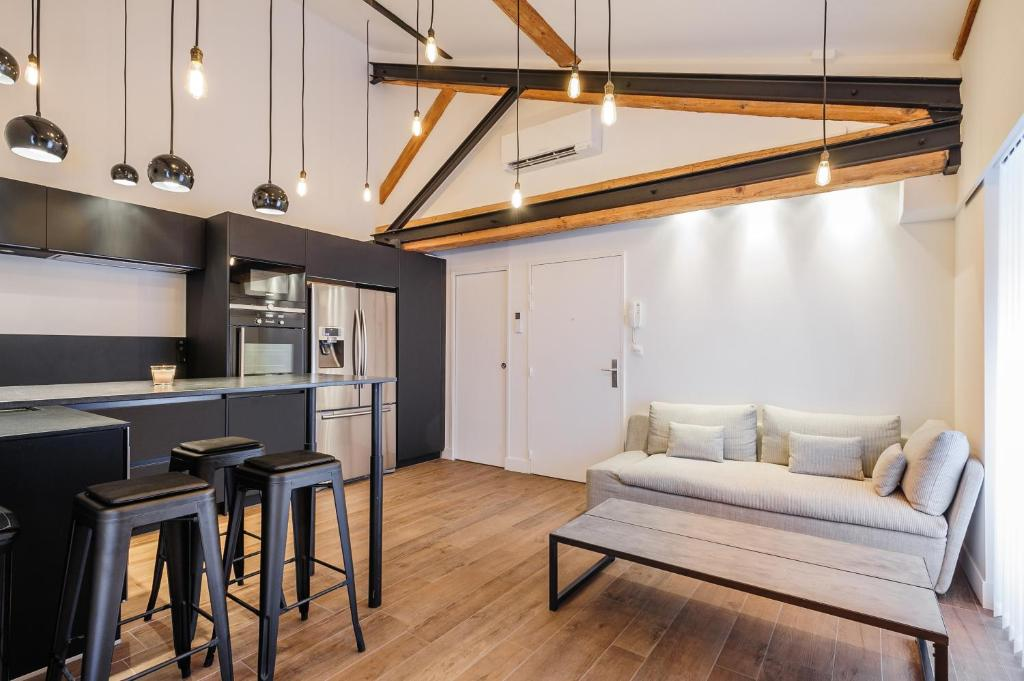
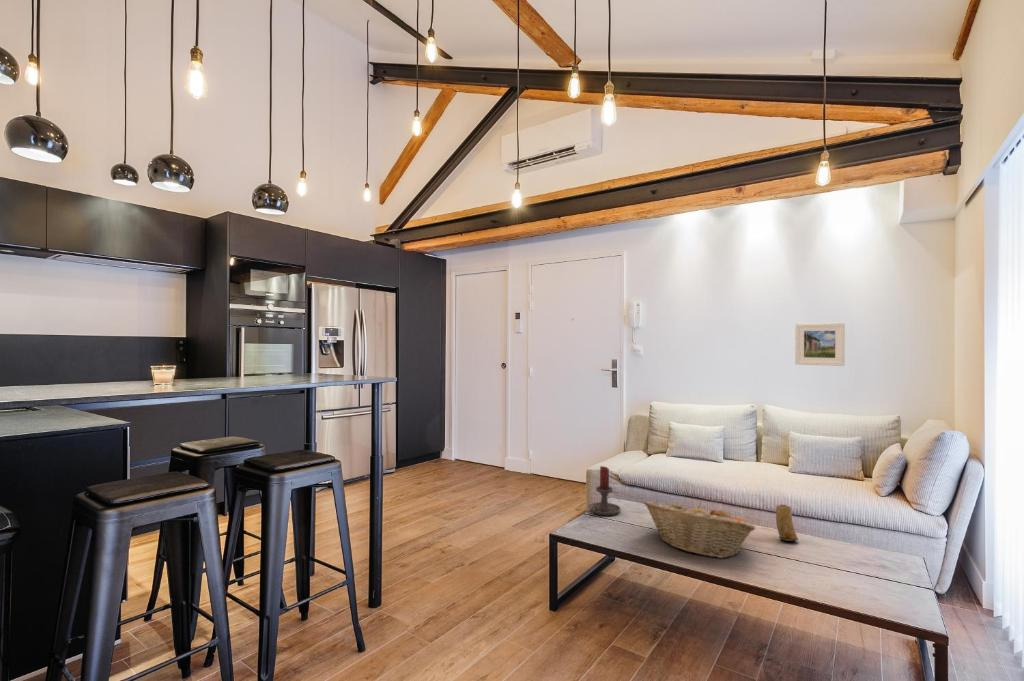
+ mug (787, 522)
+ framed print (819, 344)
+ candle holder (601, 489)
+ fruit basket (696, 522)
